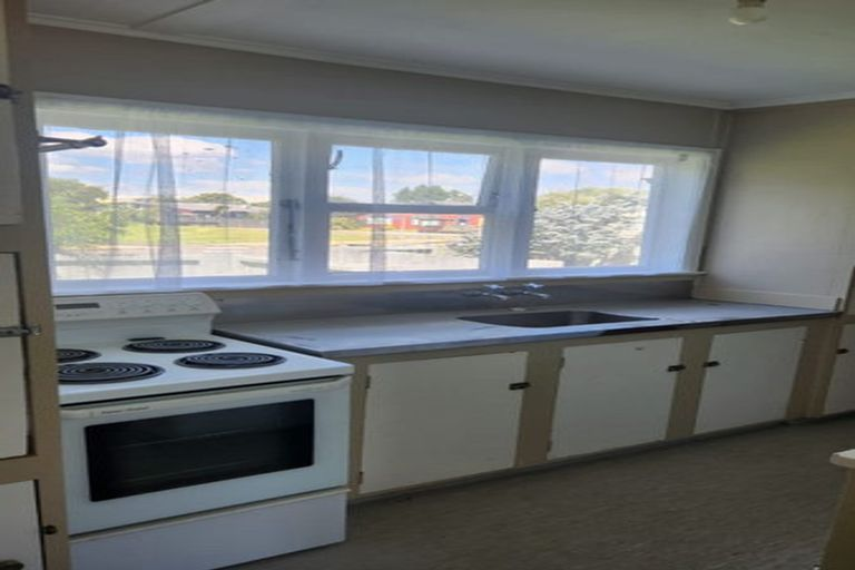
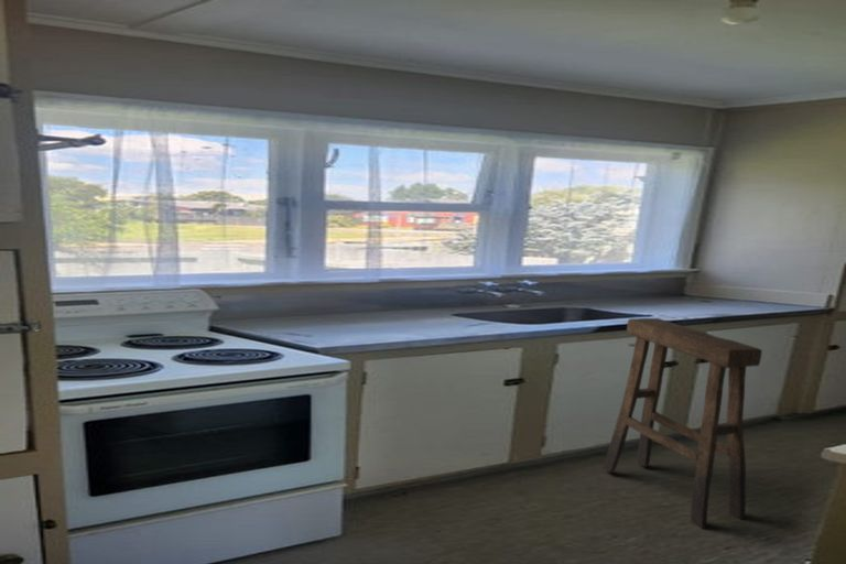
+ stool (675, 422)
